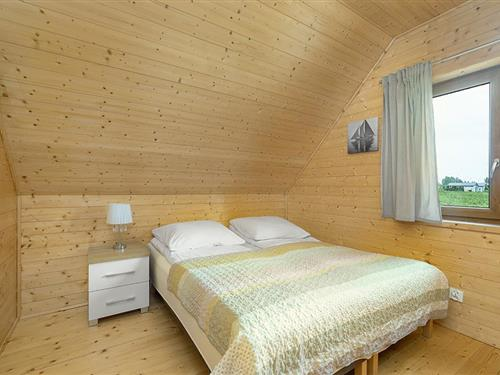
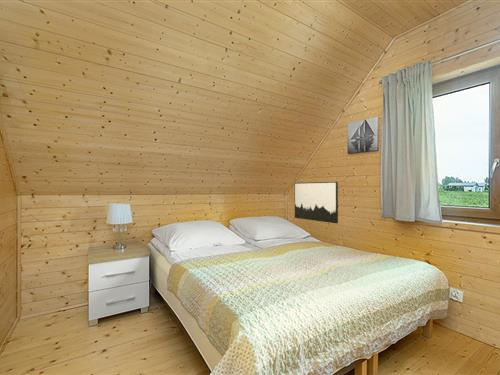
+ wall art (314, 201)
